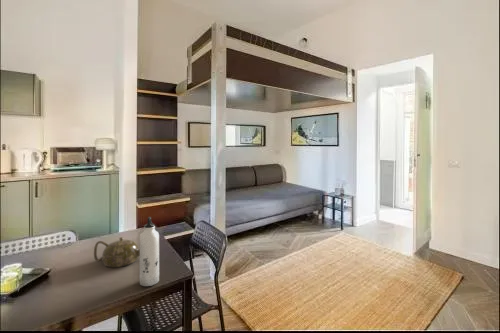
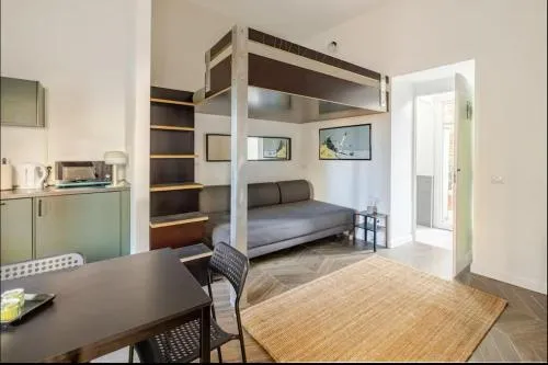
- teapot (124, 248)
- water bottle (149, 249)
